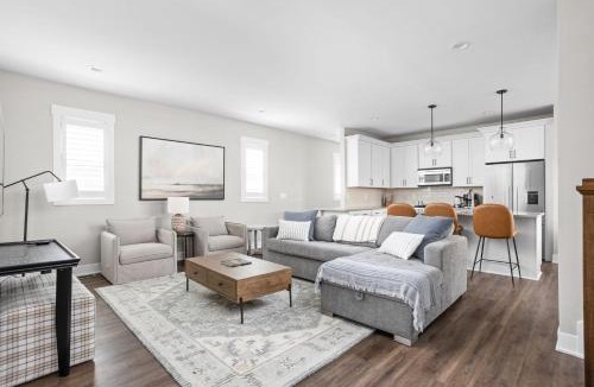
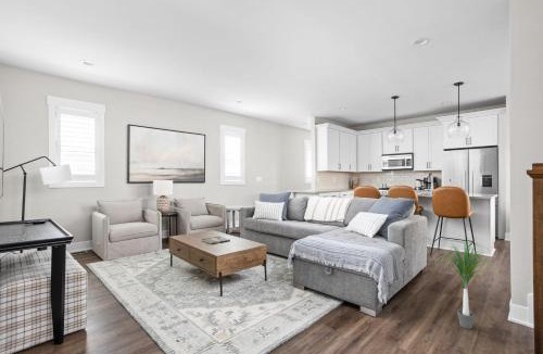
+ potted plant (465, 280)
